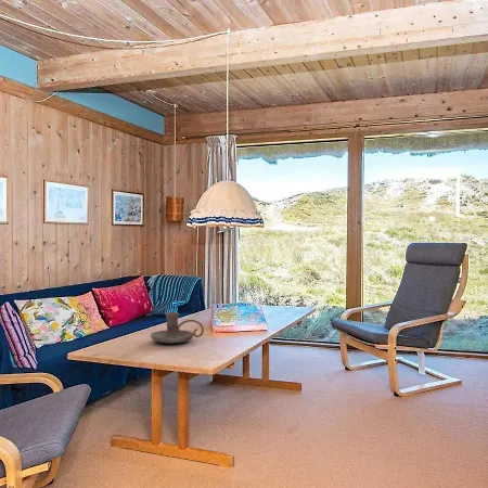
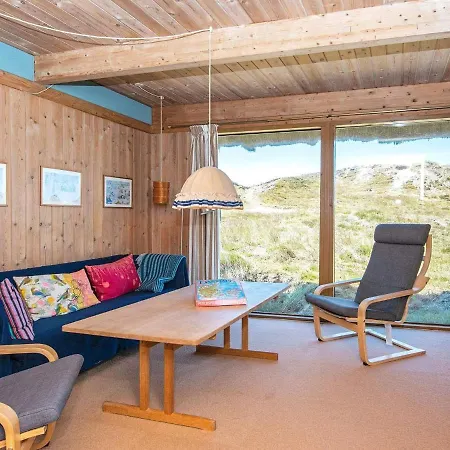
- candle holder (177, 328)
